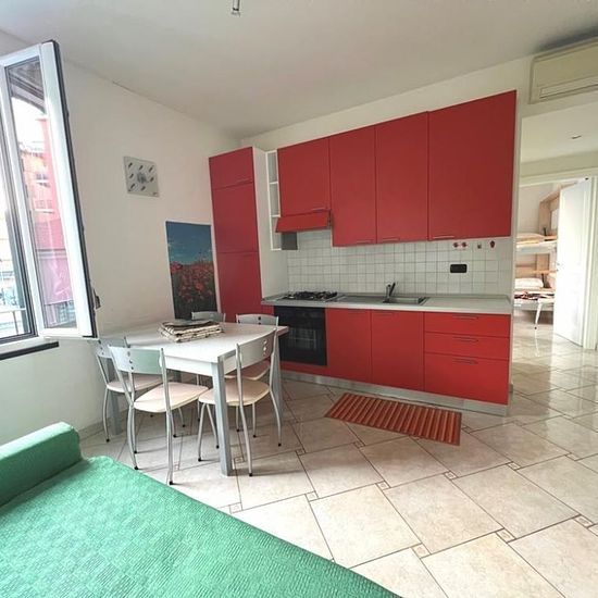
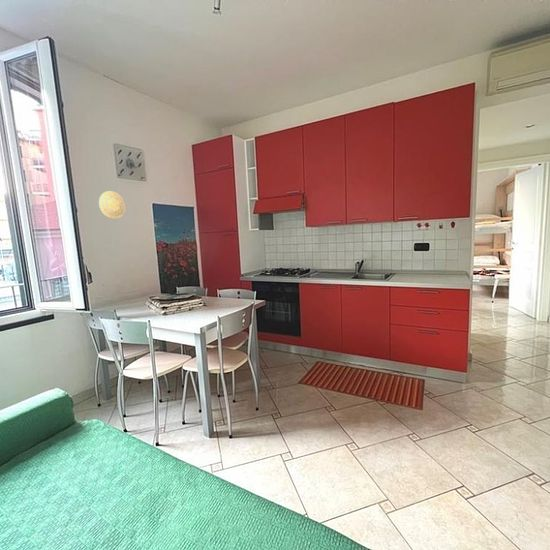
+ decorative plate (113, 204)
